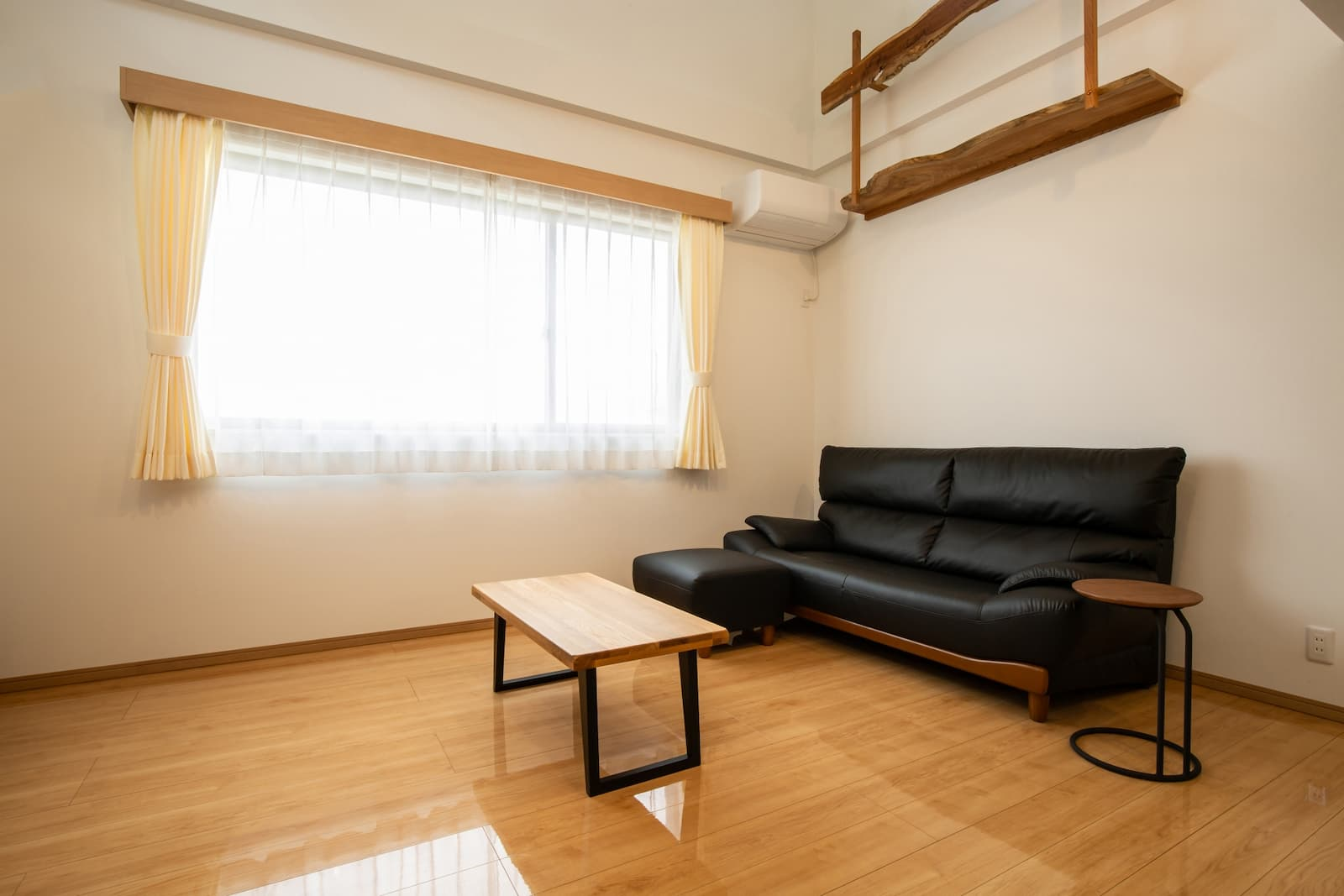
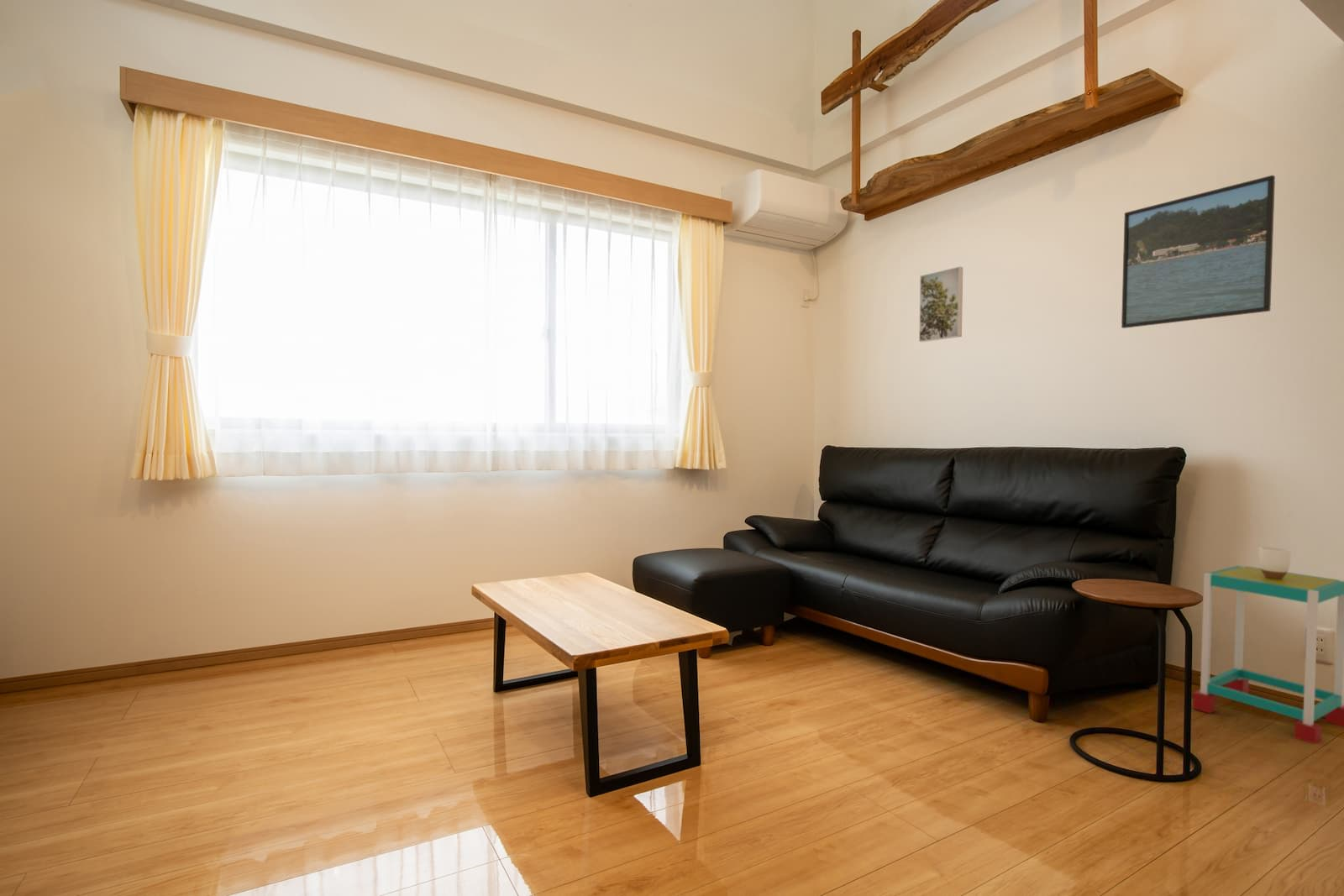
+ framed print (1191, 258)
+ mug (1276, 562)
+ side table (1262, 673)
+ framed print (940, 305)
